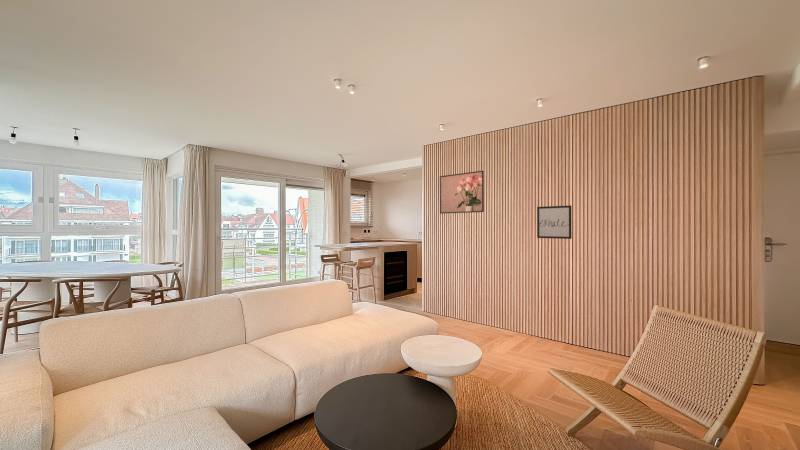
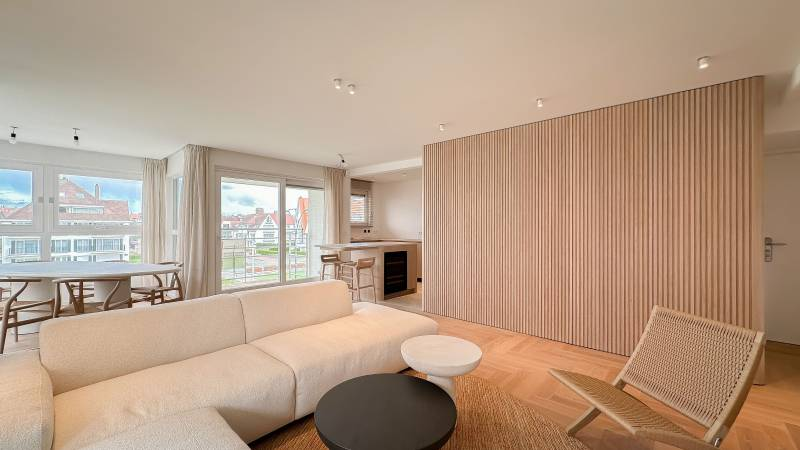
- wall art (553, 222)
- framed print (460, 193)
